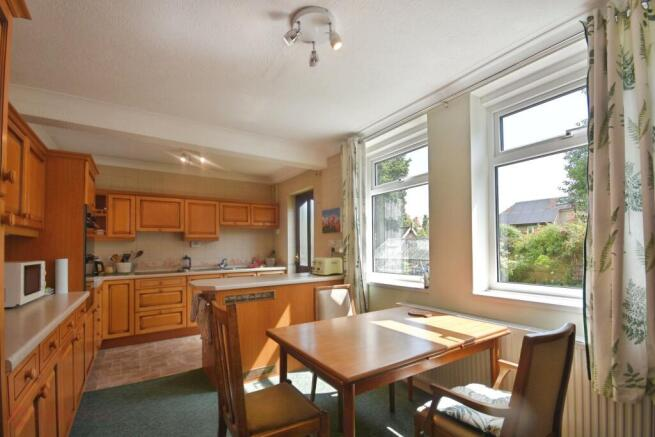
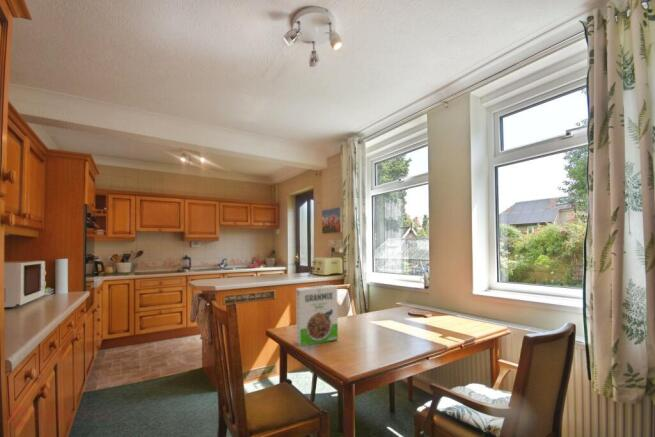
+ cereal box (317, 314)
